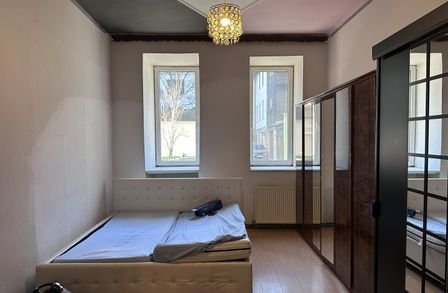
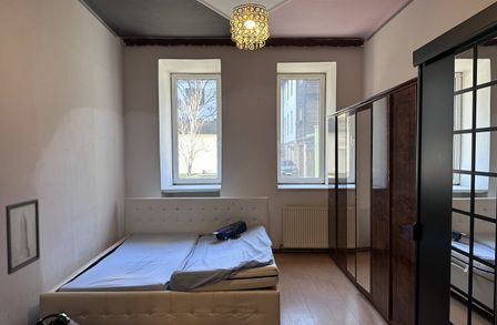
+ wall art (23, 234)
